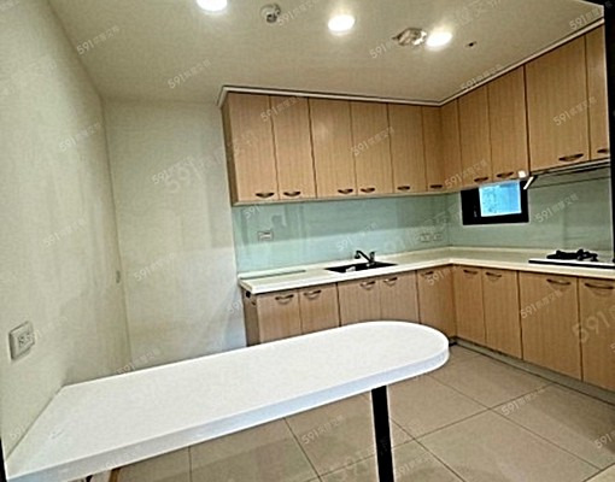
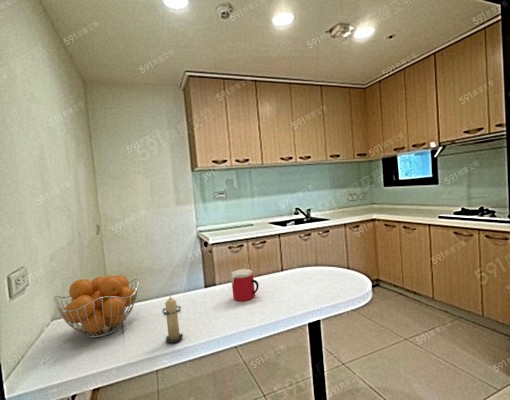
+ mug (245, 285)
+ fruit basket (100, 303)
+ candle (172, 317)
